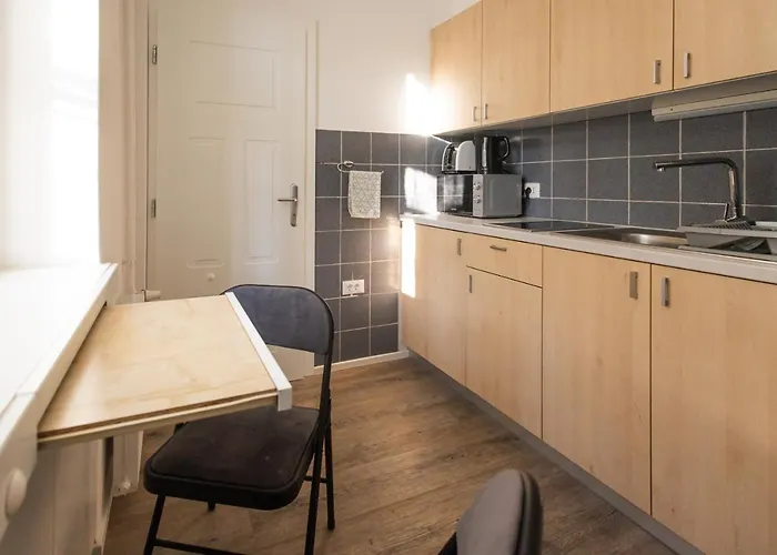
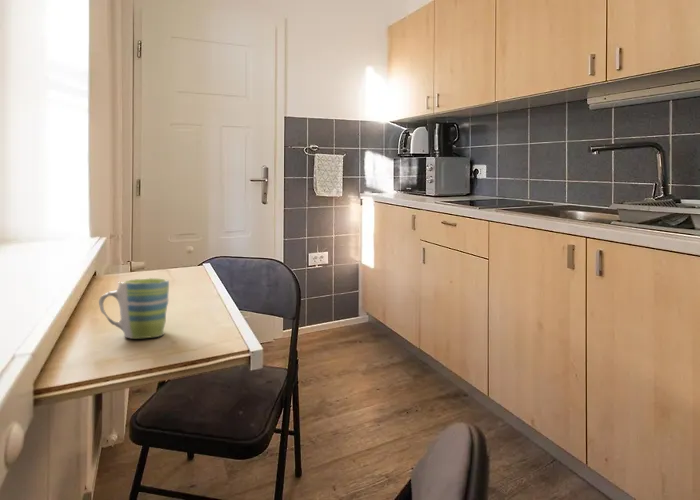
+ mug (135, 307)
